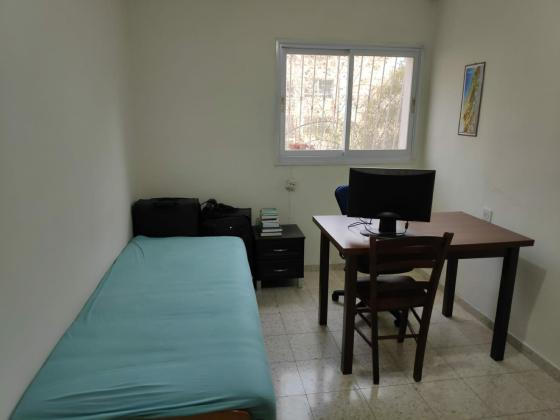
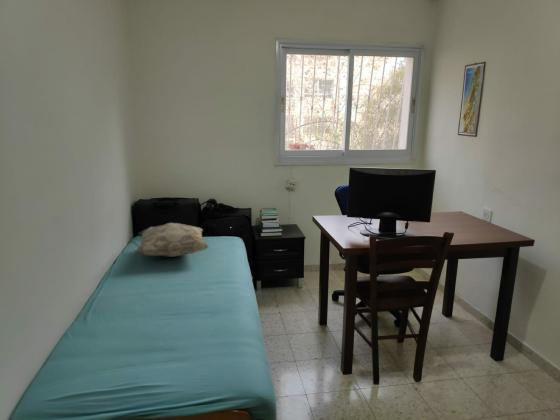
+ decorative pillow (171, 239)
